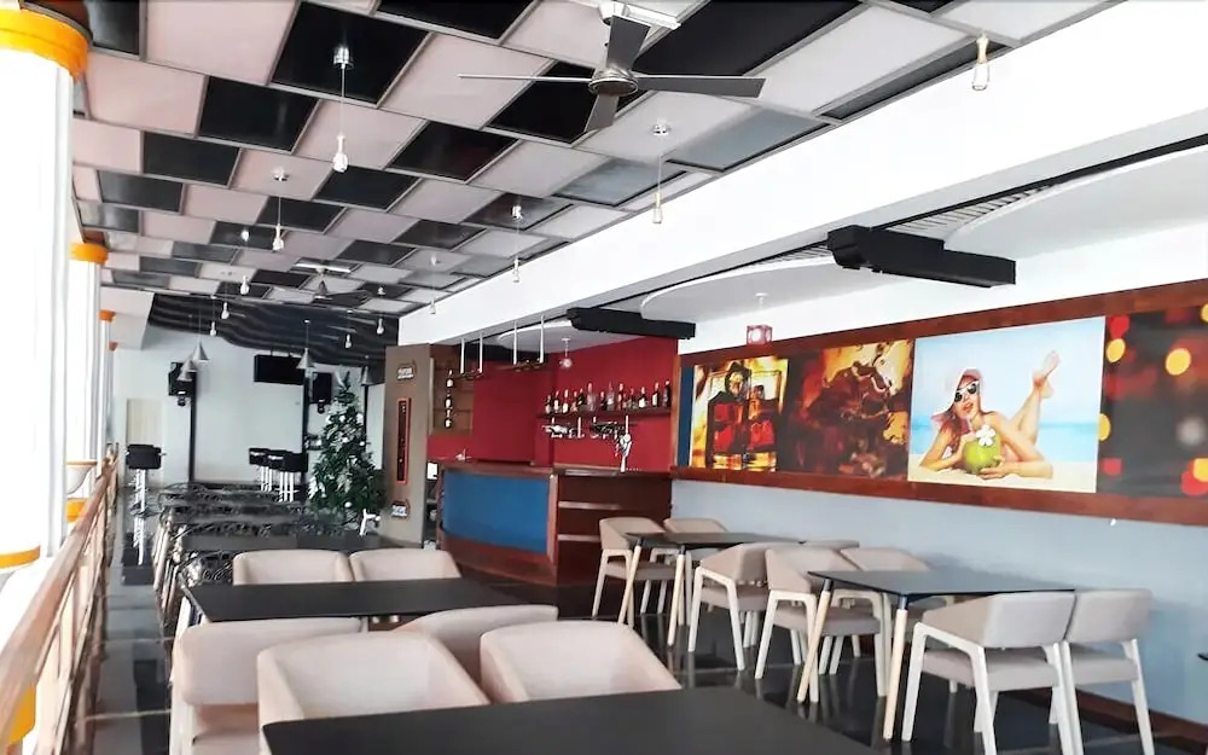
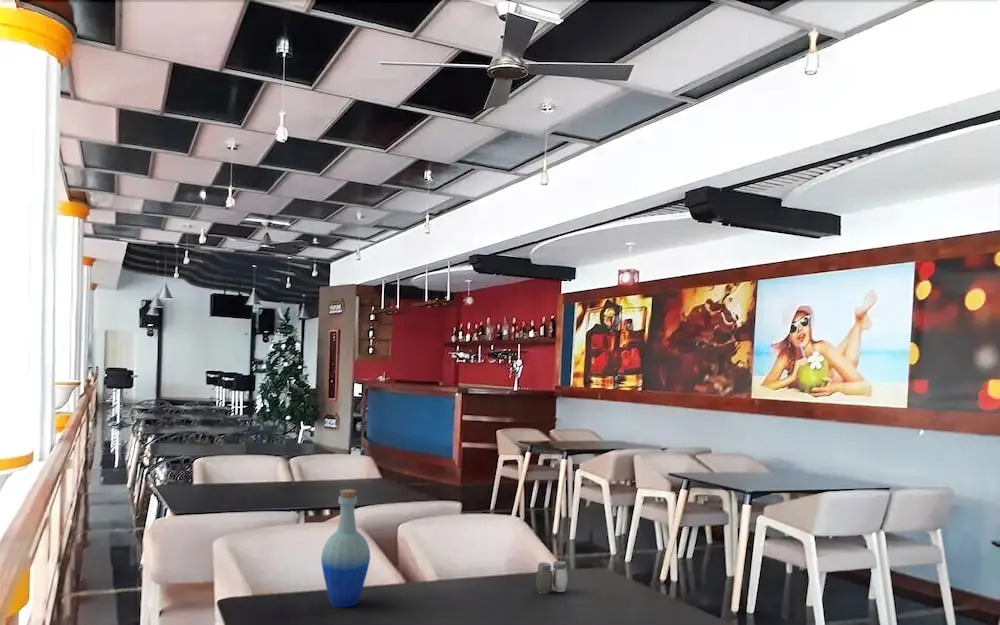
+ bottle (346, 546)
+ salt and pepper shaker (551, 576)
